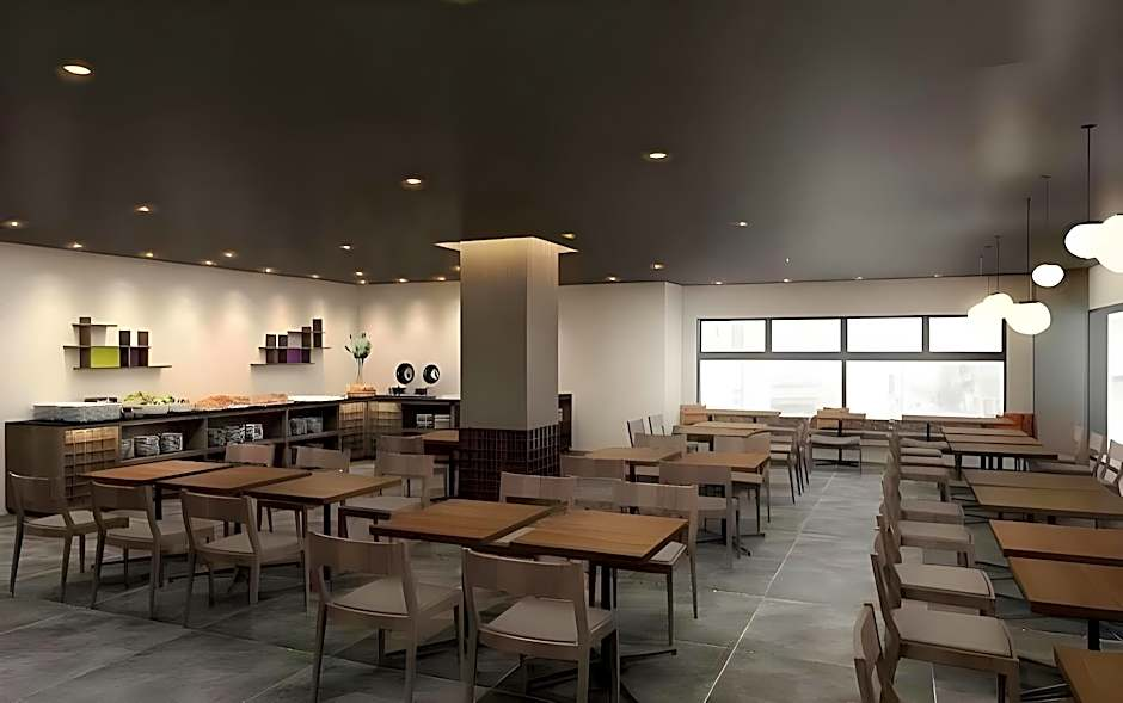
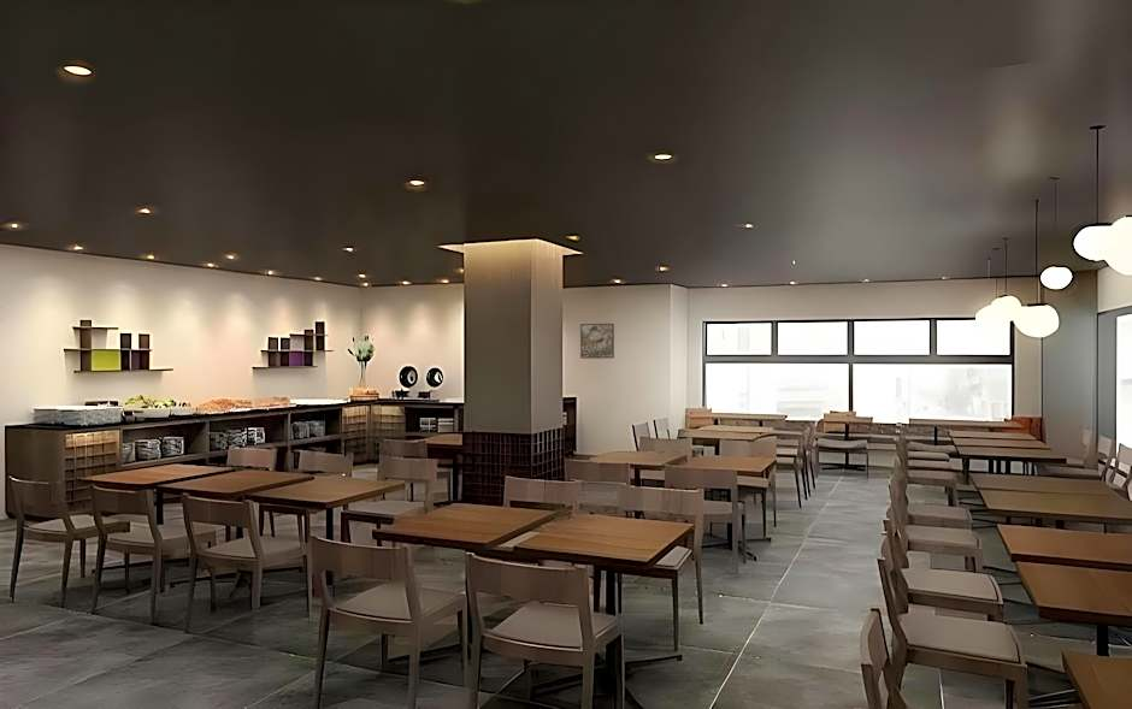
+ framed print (596, 341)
